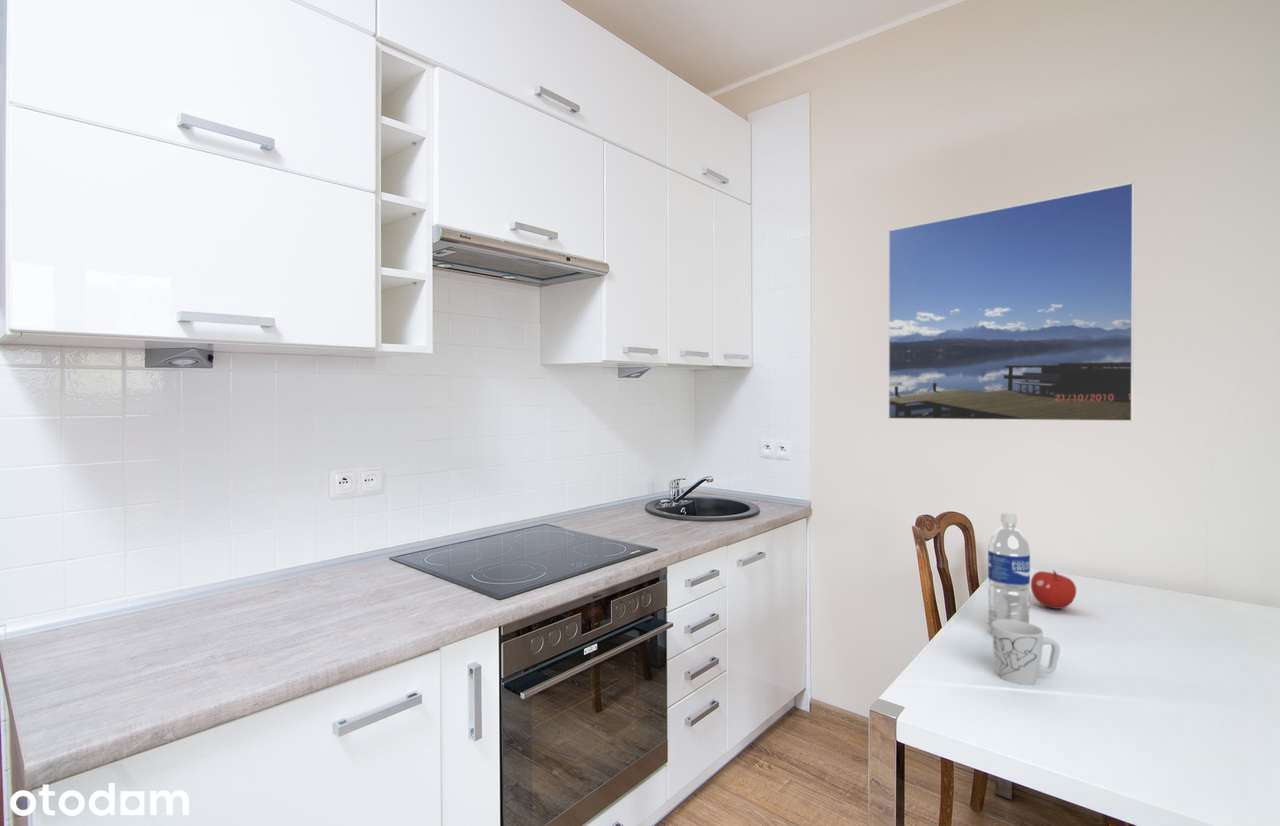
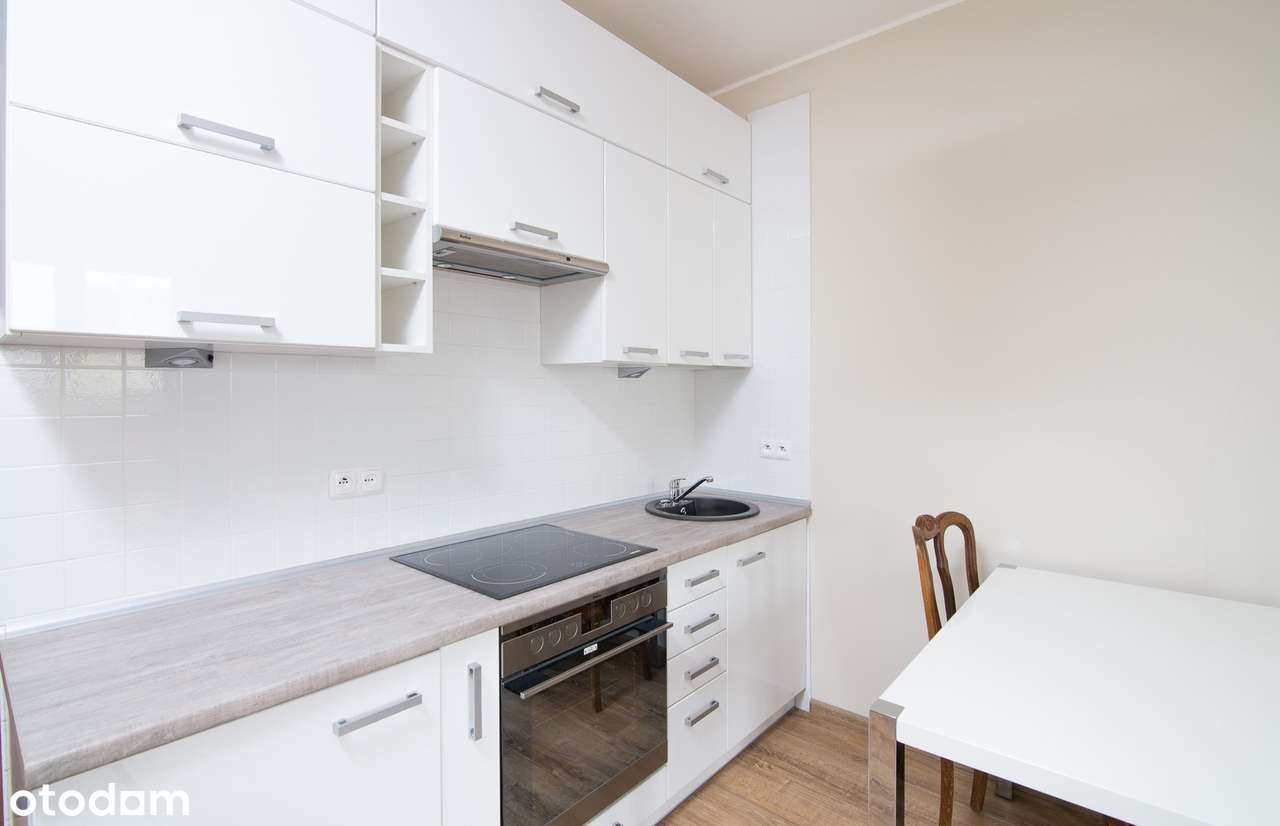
- fruit (1052, 587)
- water bottle (1008, 574)
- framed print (997, 315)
- mug (1025, 653)
